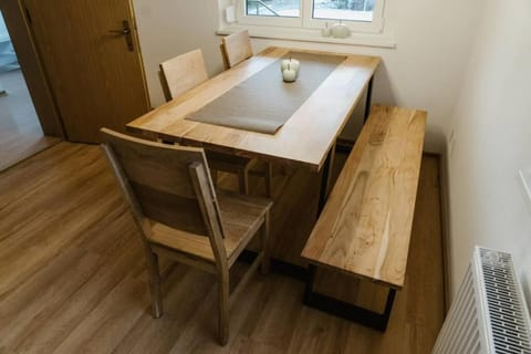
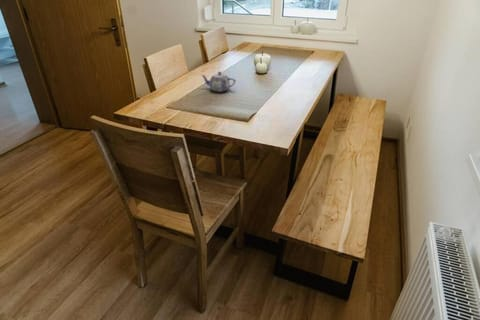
+ teapot (218, 80)
